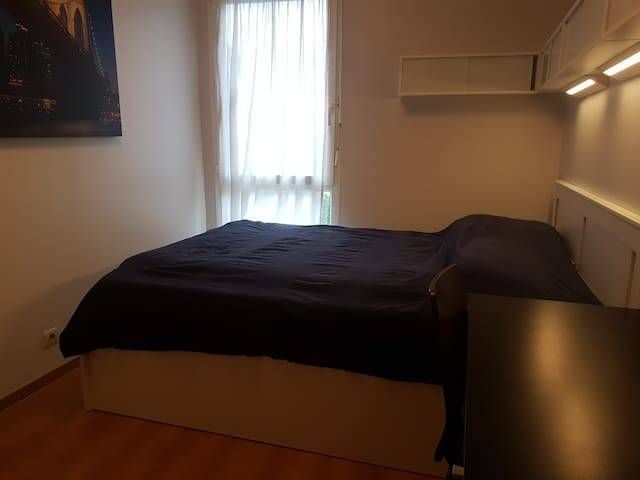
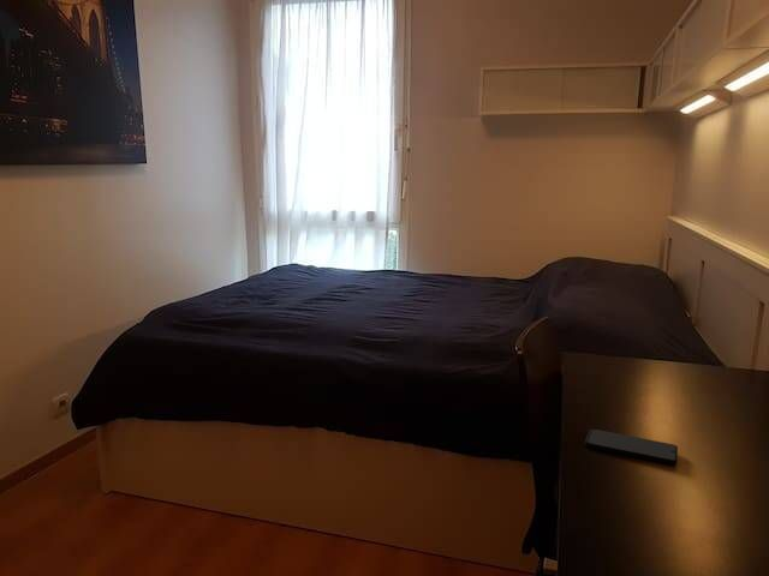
+ smartphone (630, 445)
